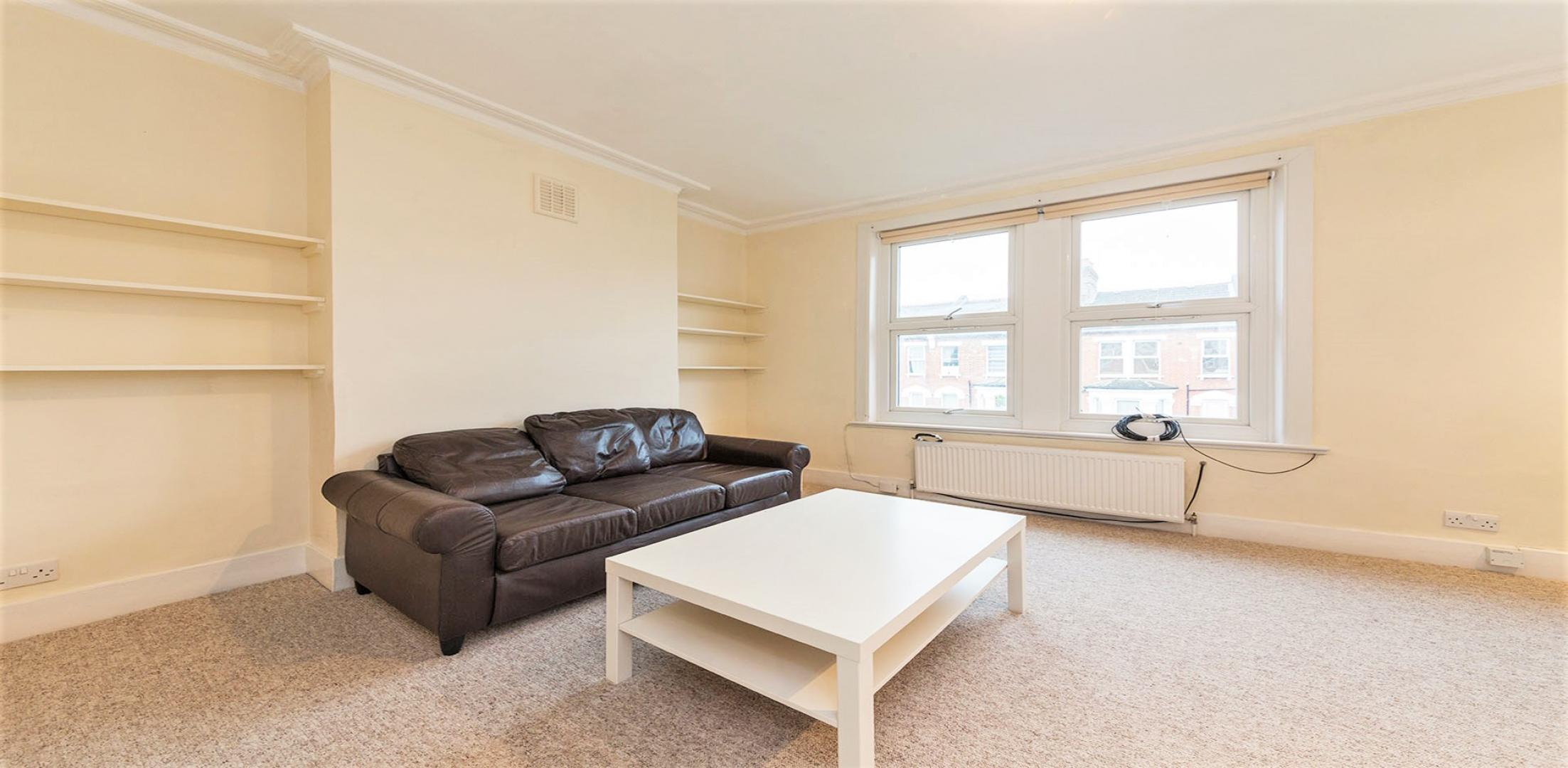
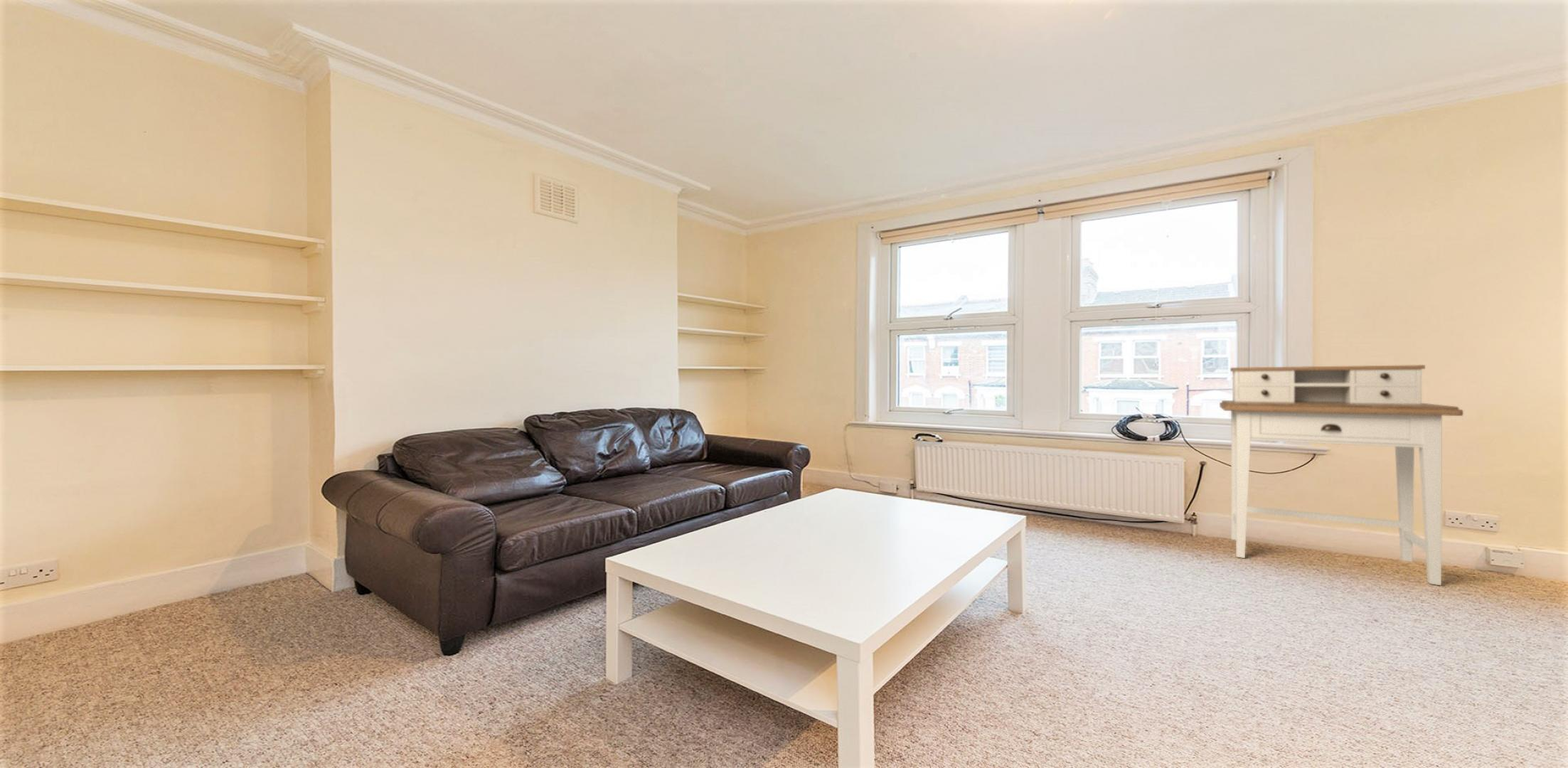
+ desk (1326, 443)
